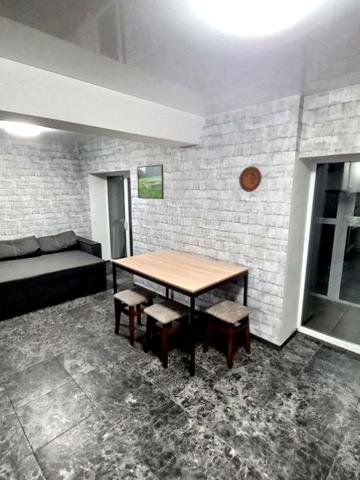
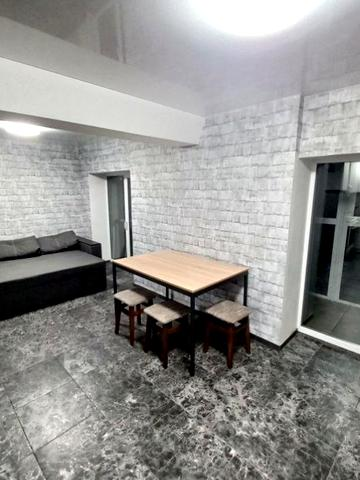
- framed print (149, 182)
- decorative plate (250, 179)
